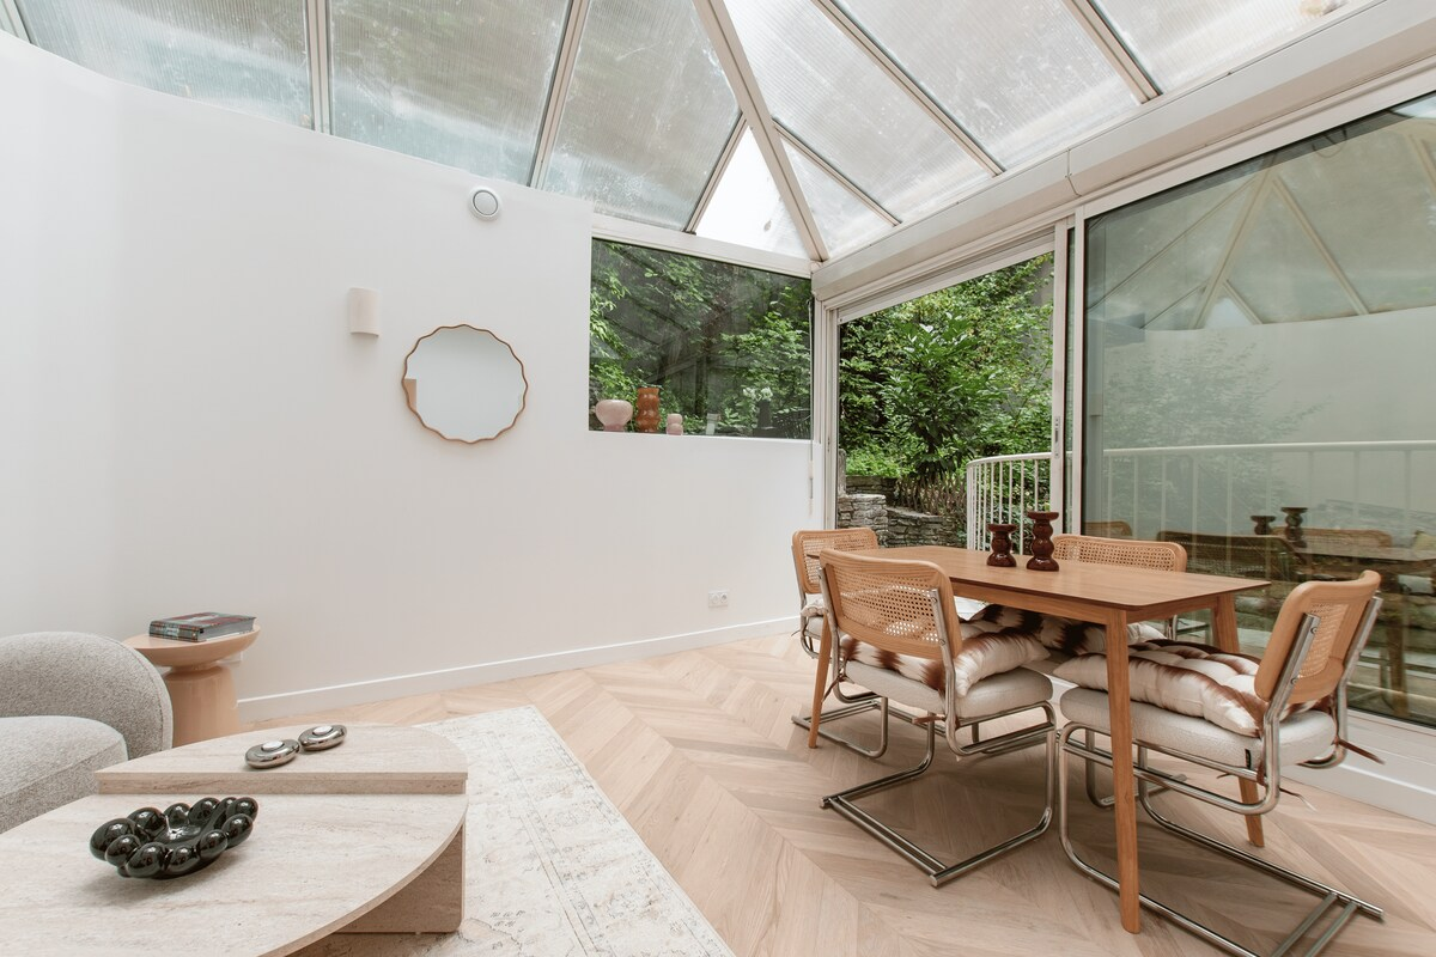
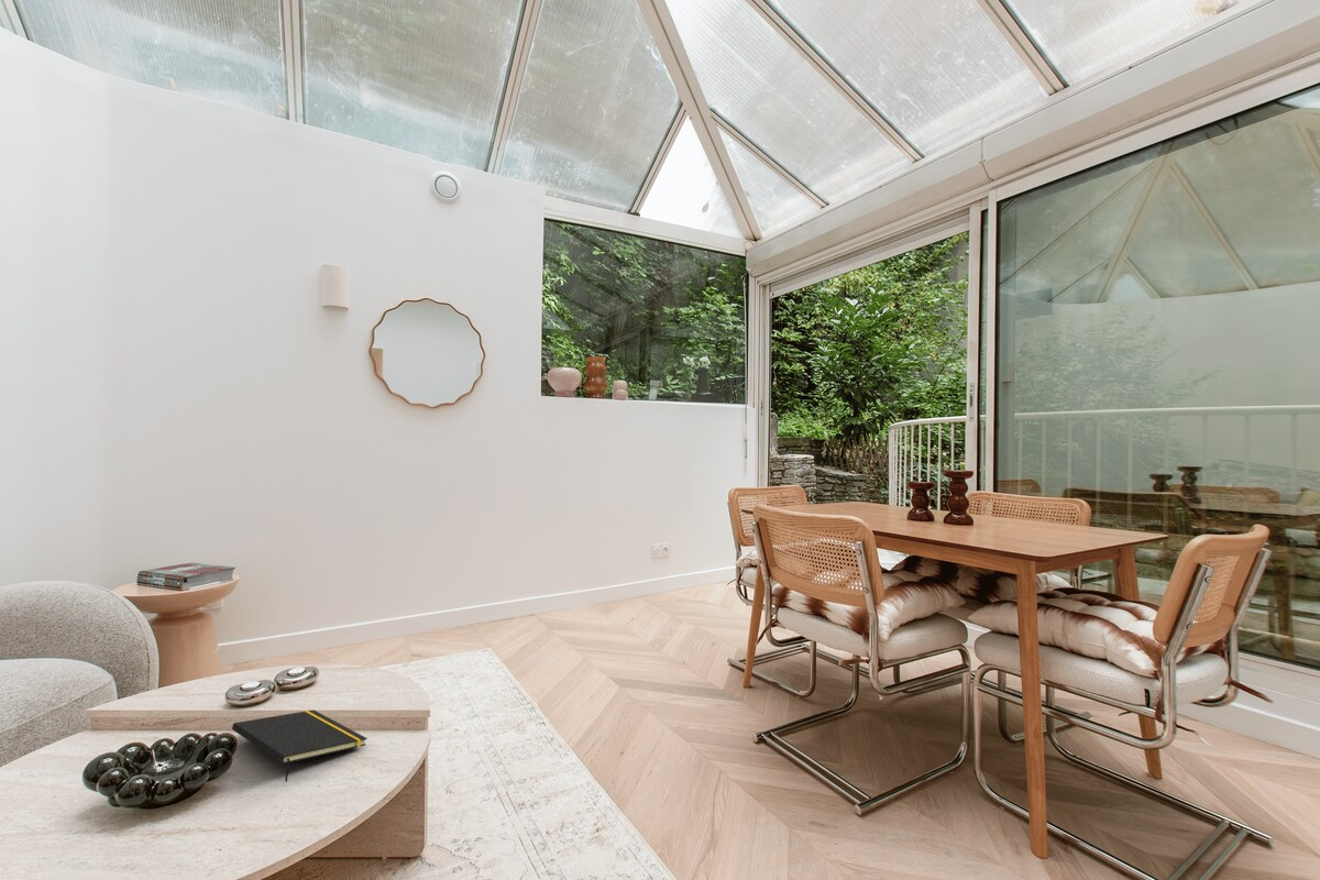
+ notepad (299, 734)
